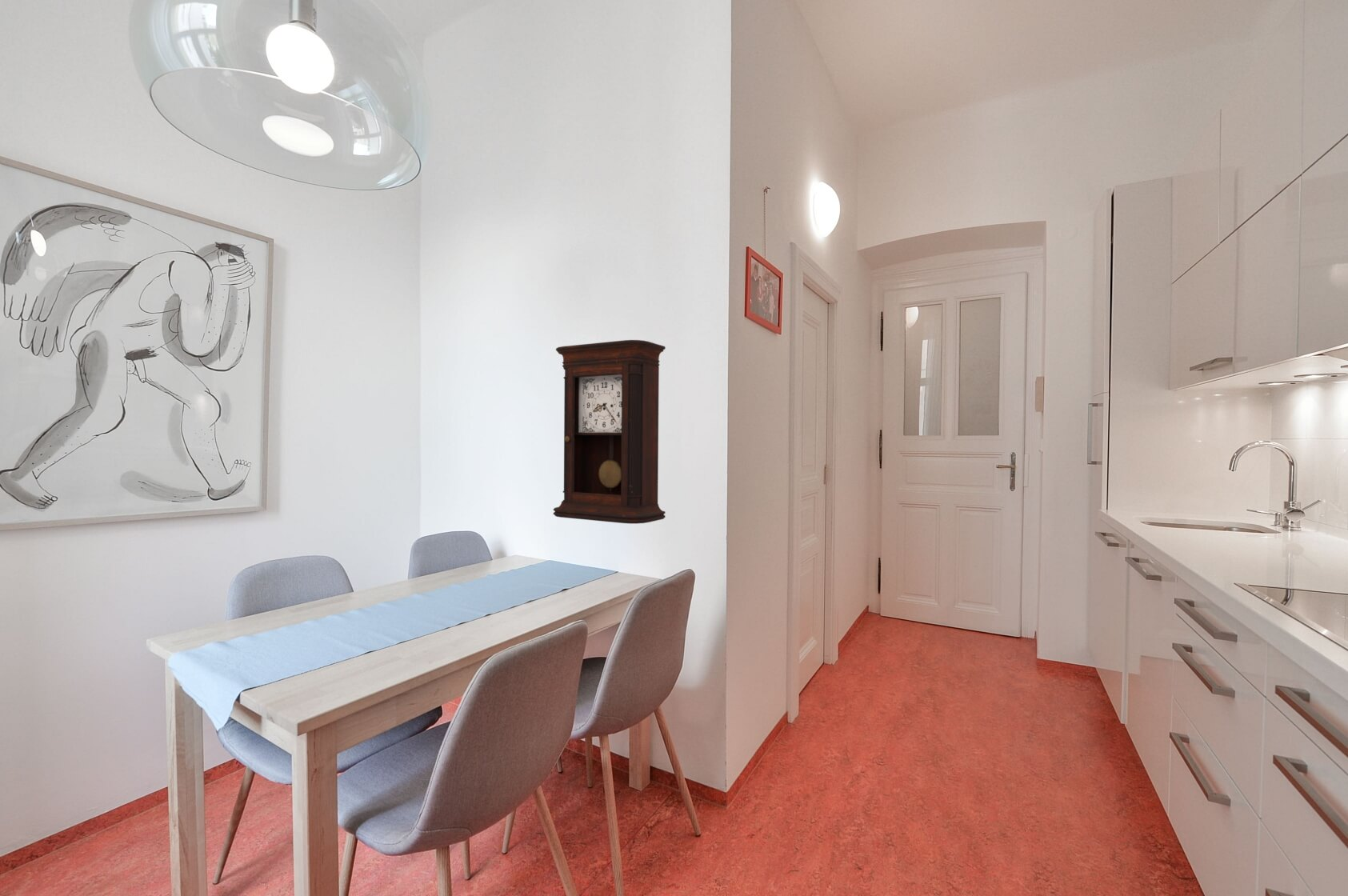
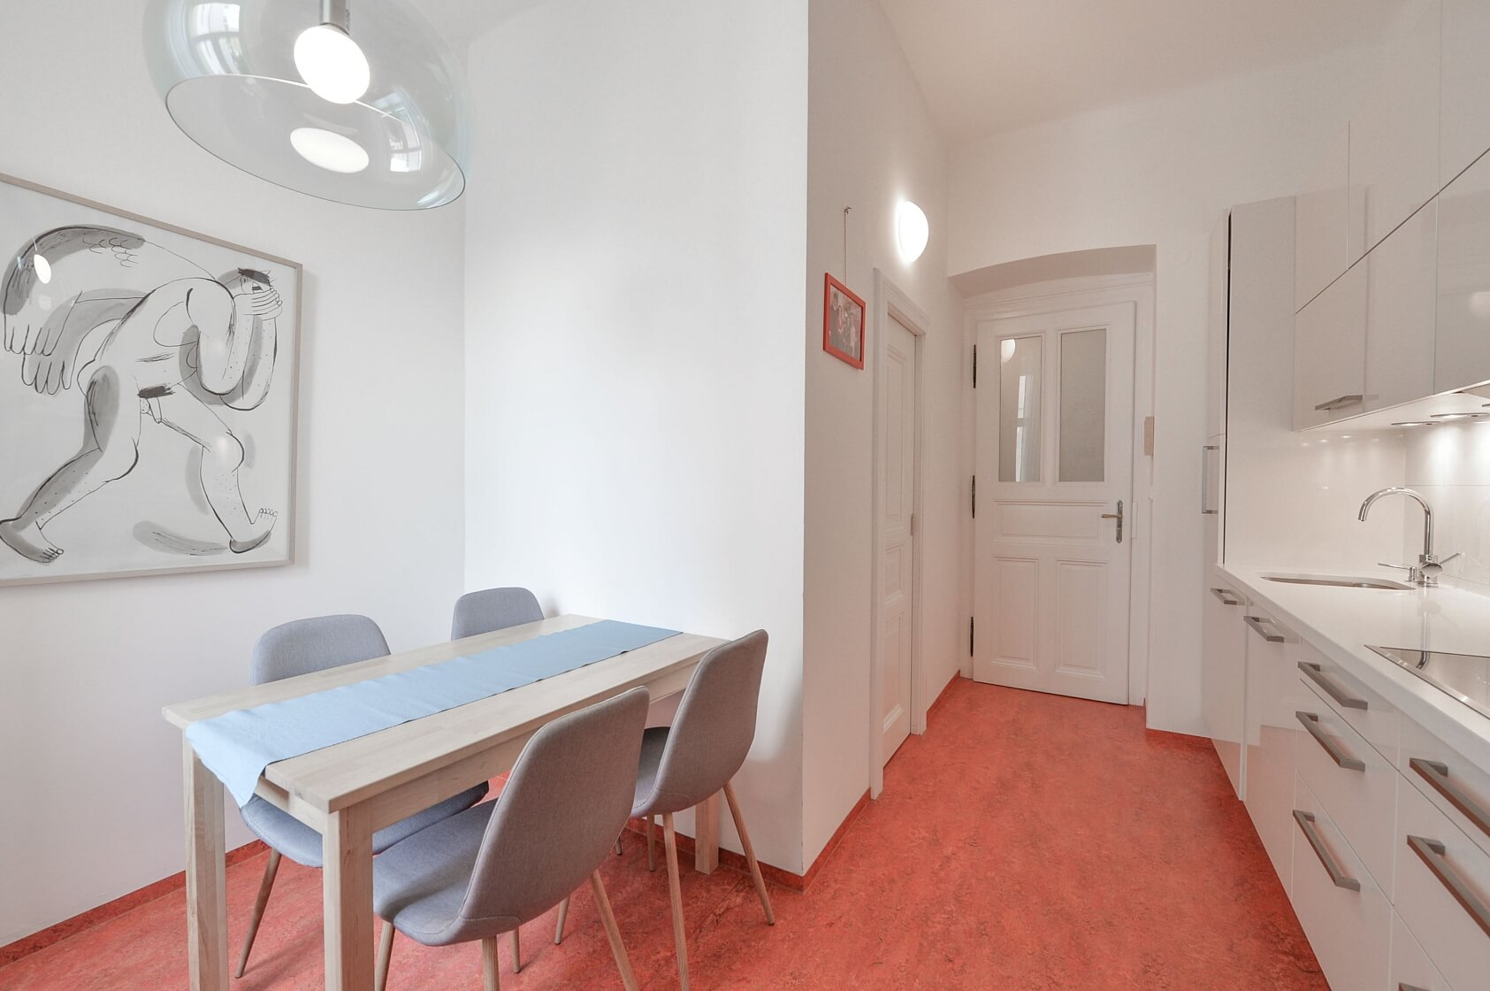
- pendulum clock (605, 432)
